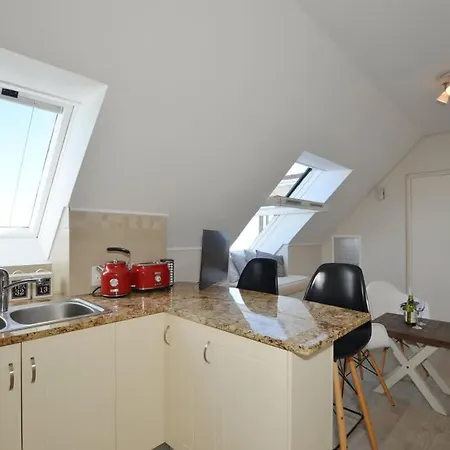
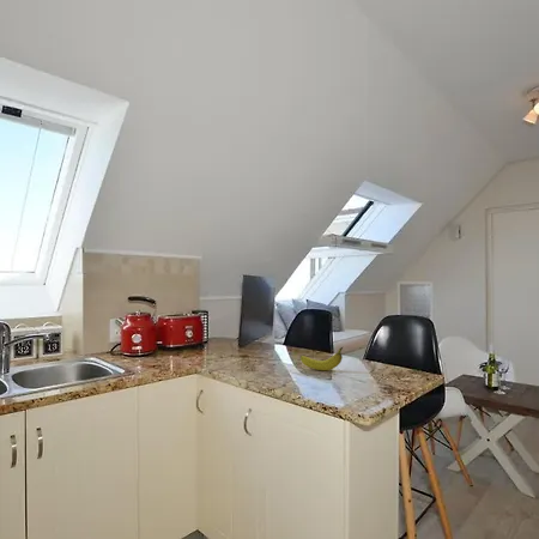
+ fruit (321, 361)
